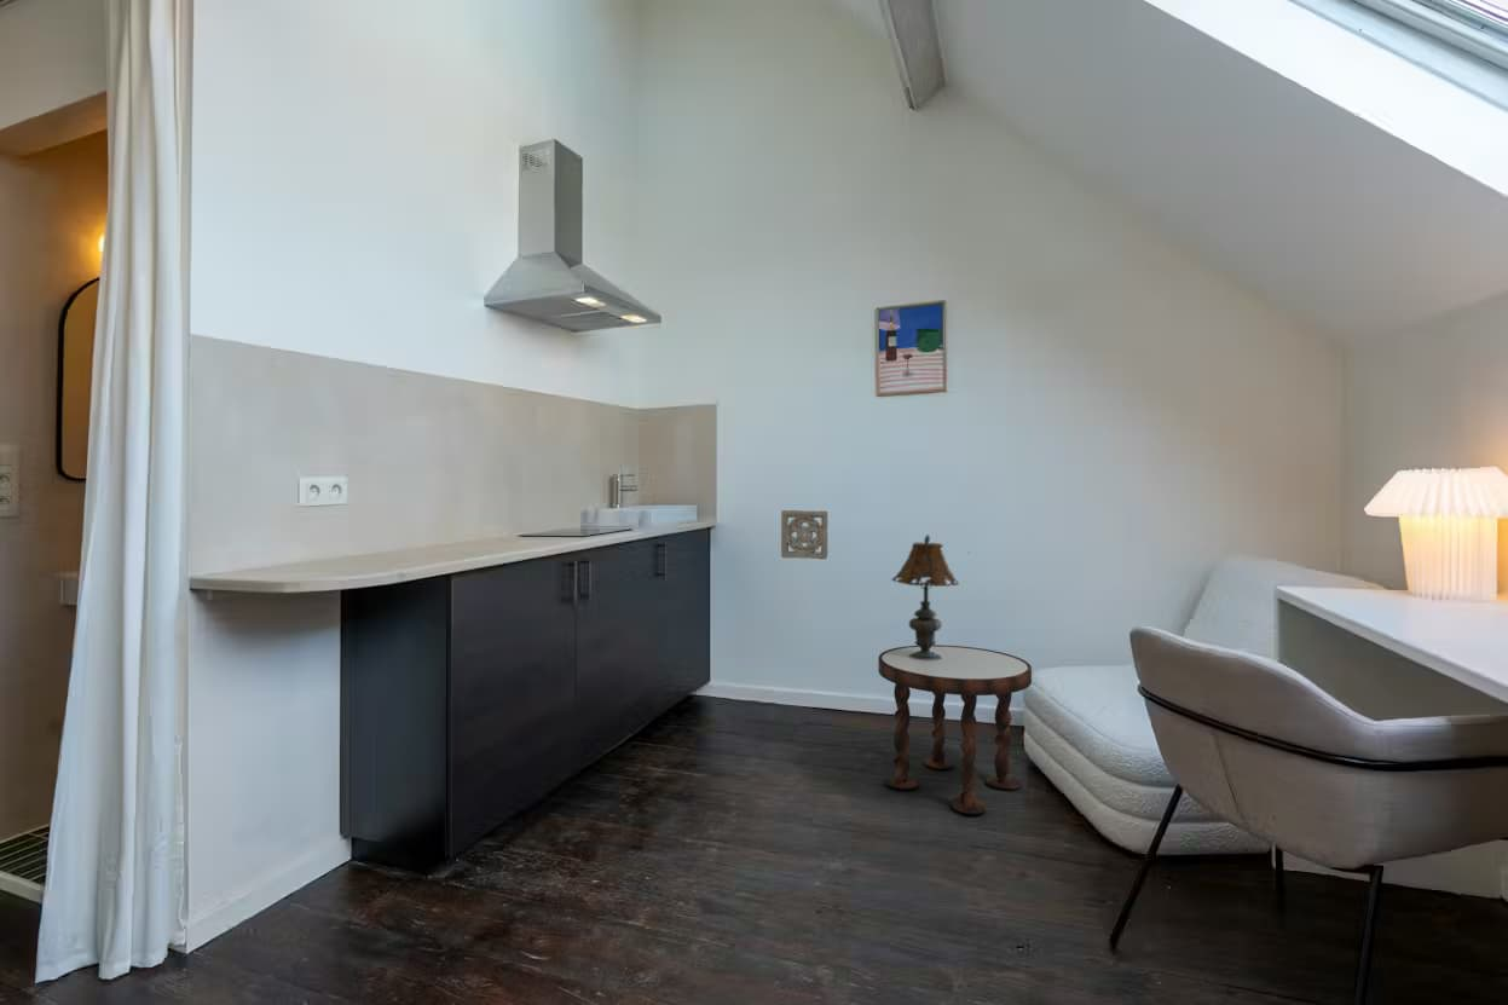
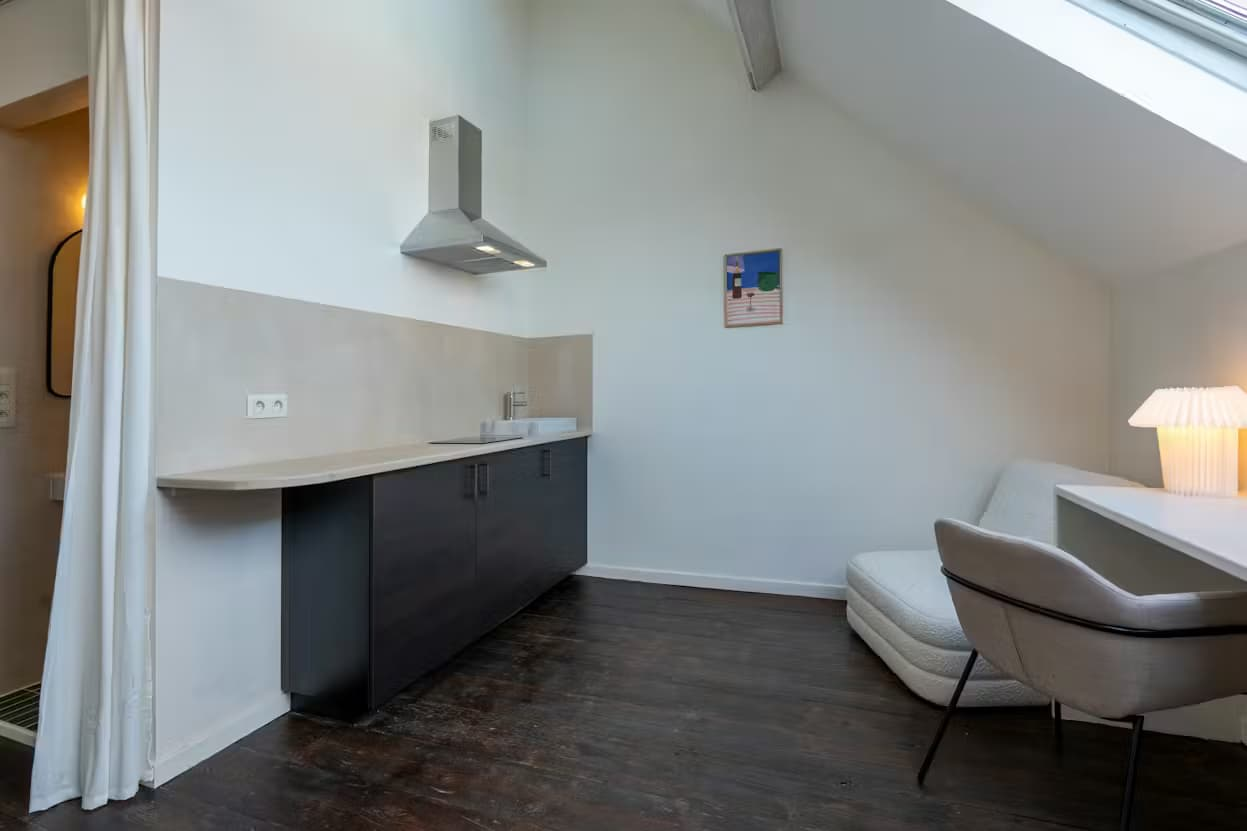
- wall ornament (804, 533)
- table lamp (928, 593)
- side table (960, 722)
